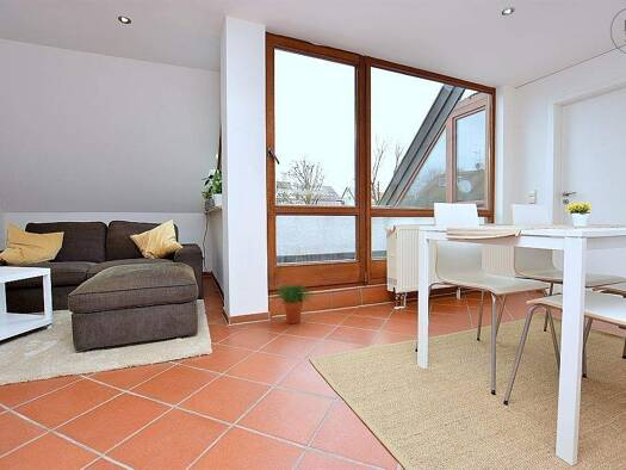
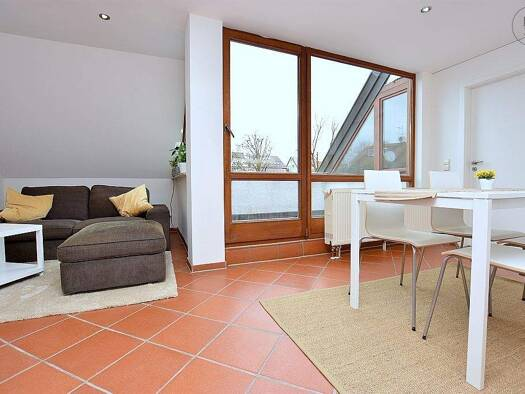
- potted plant (293, 303)
